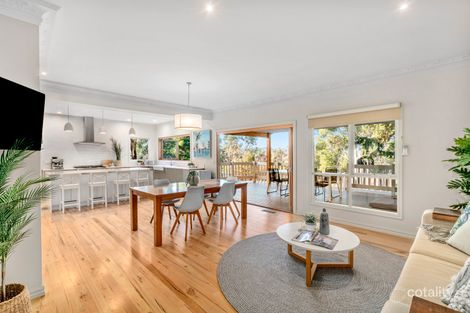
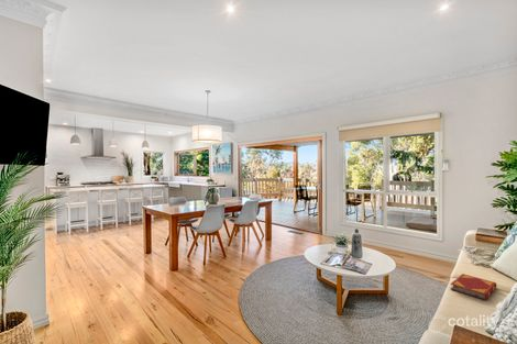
+ hardback book (473, 286)
